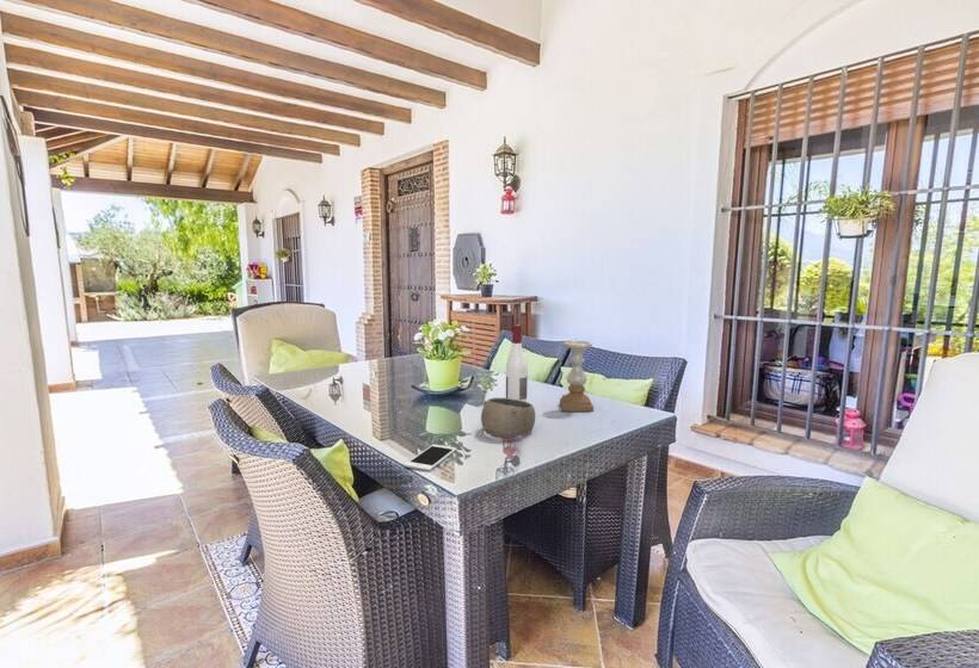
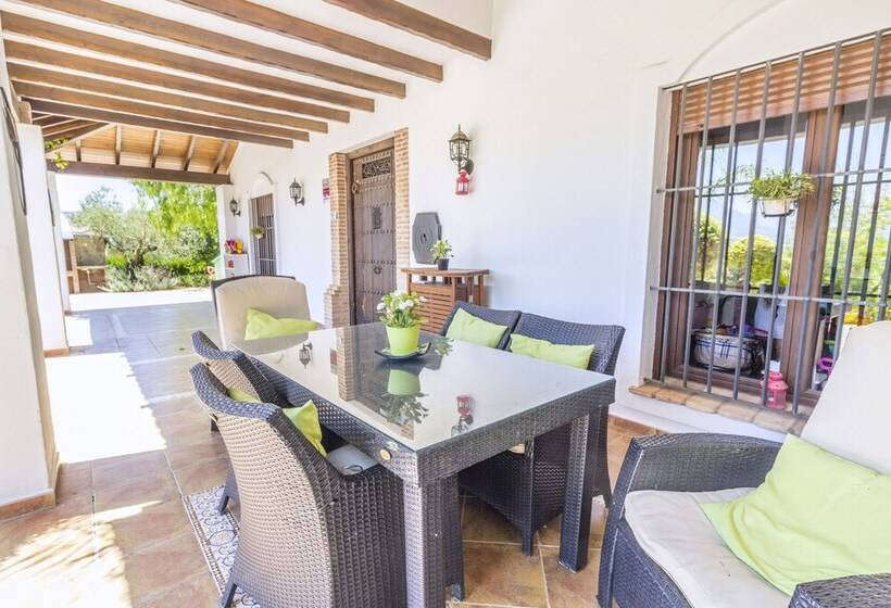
- alcohol (516, 364)
- candle holder (577, 375)
- cell phone (431, 456)
- bowl (507, 414)
